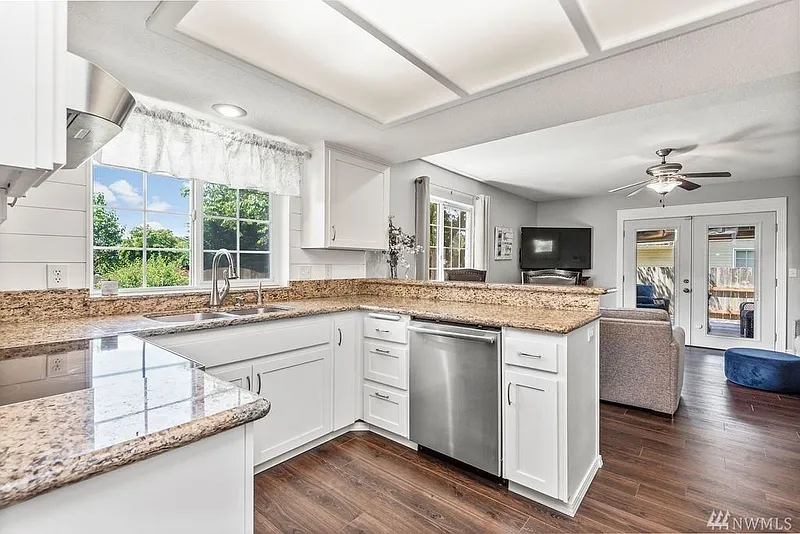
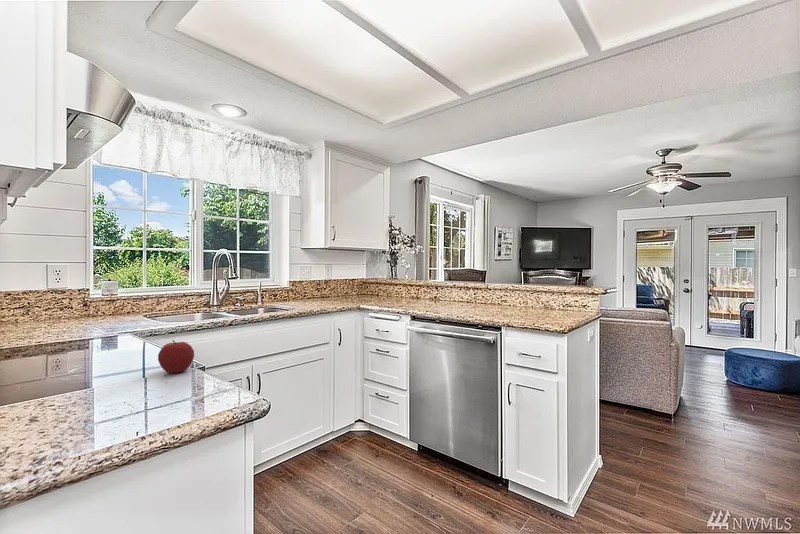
+ apple (176, 355)
